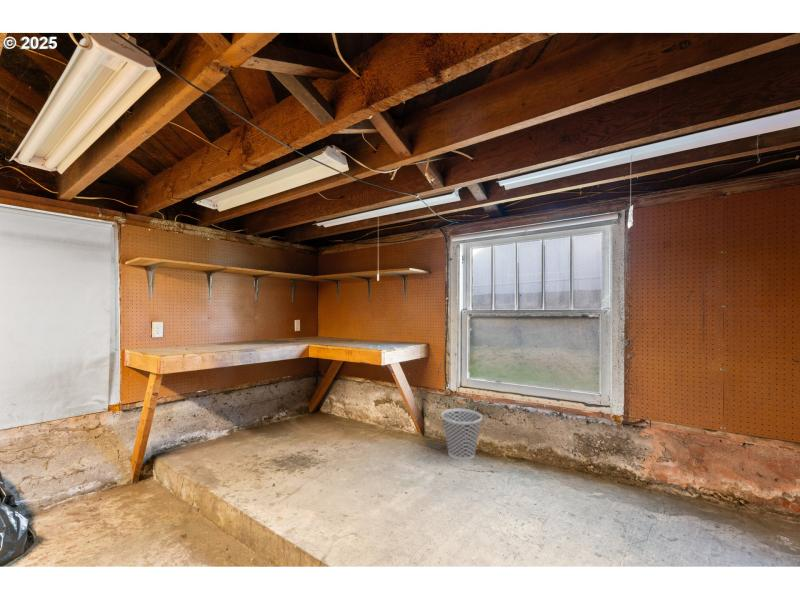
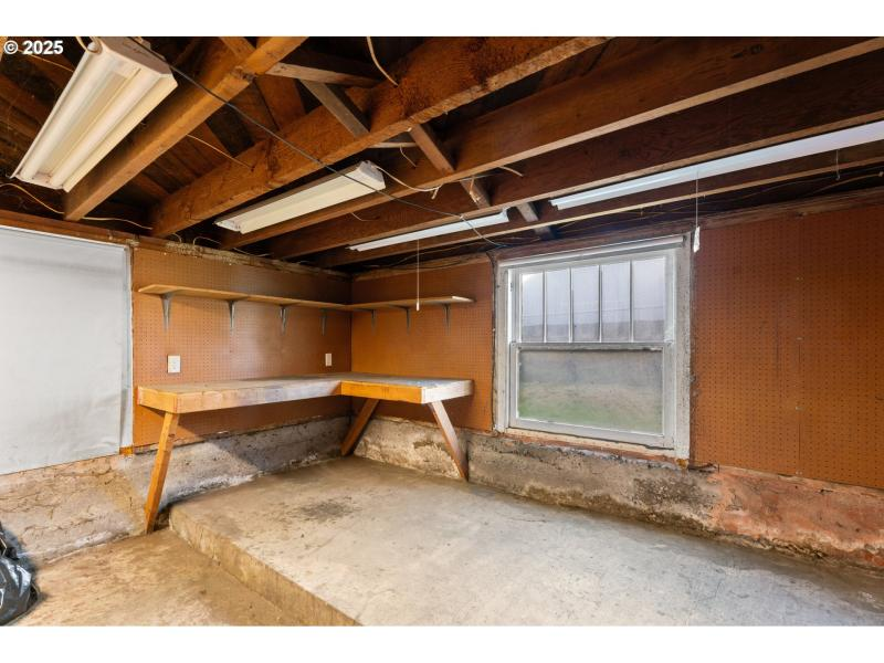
- wastebasket (461, 434)
